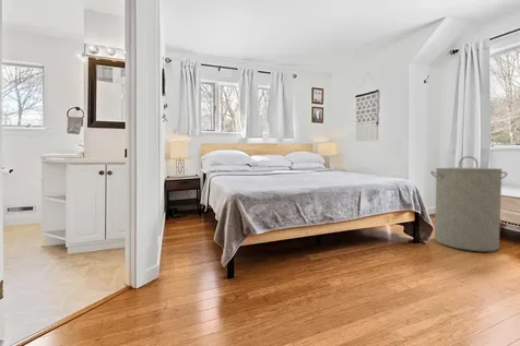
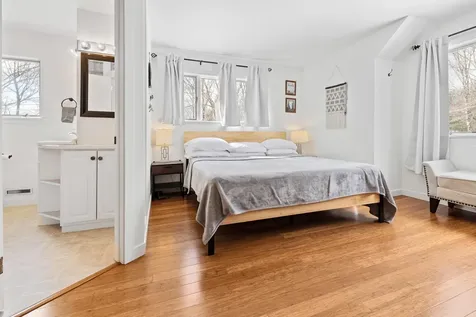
- laundry hamper (465, 200)
